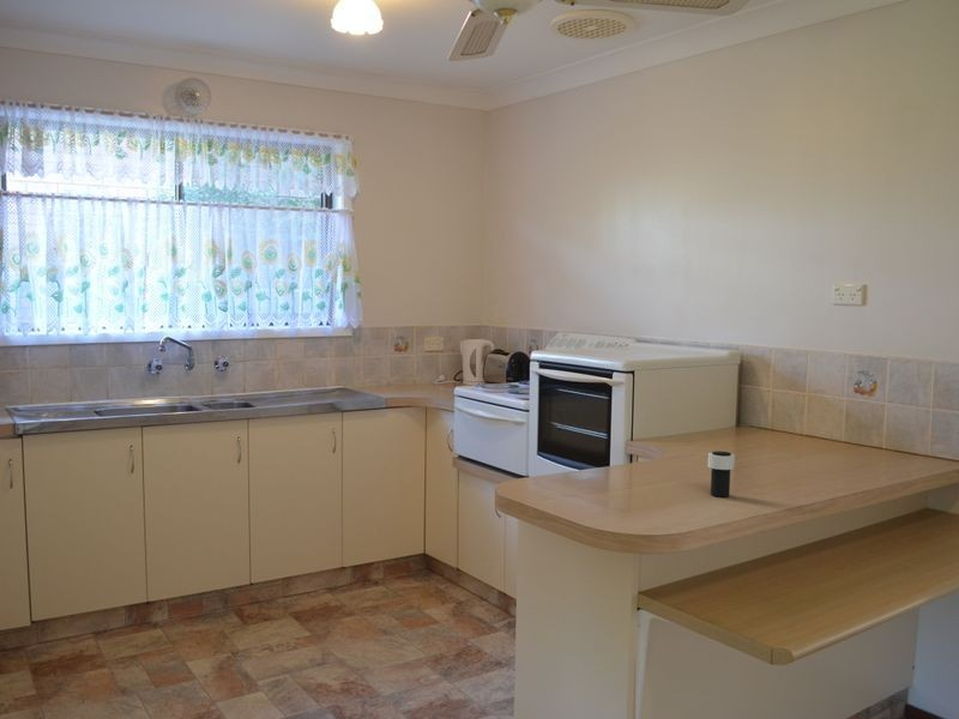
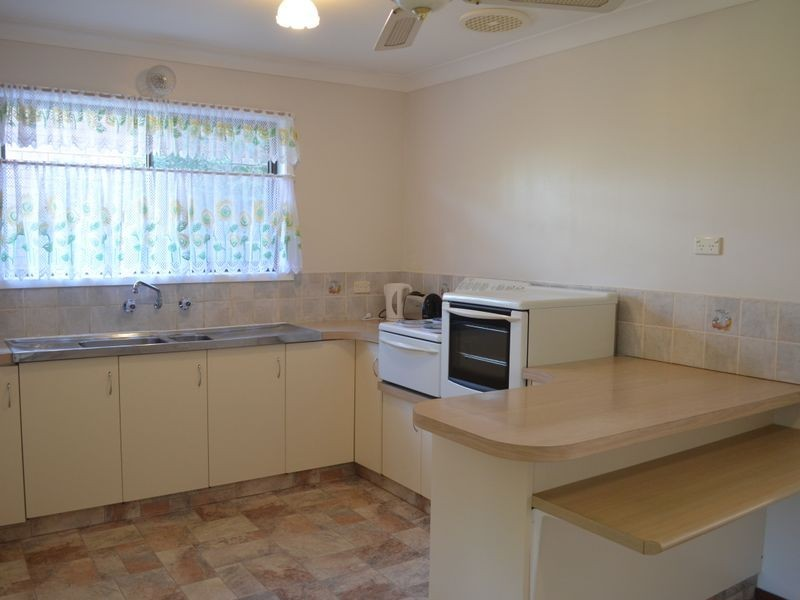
- cup (720, 473)
